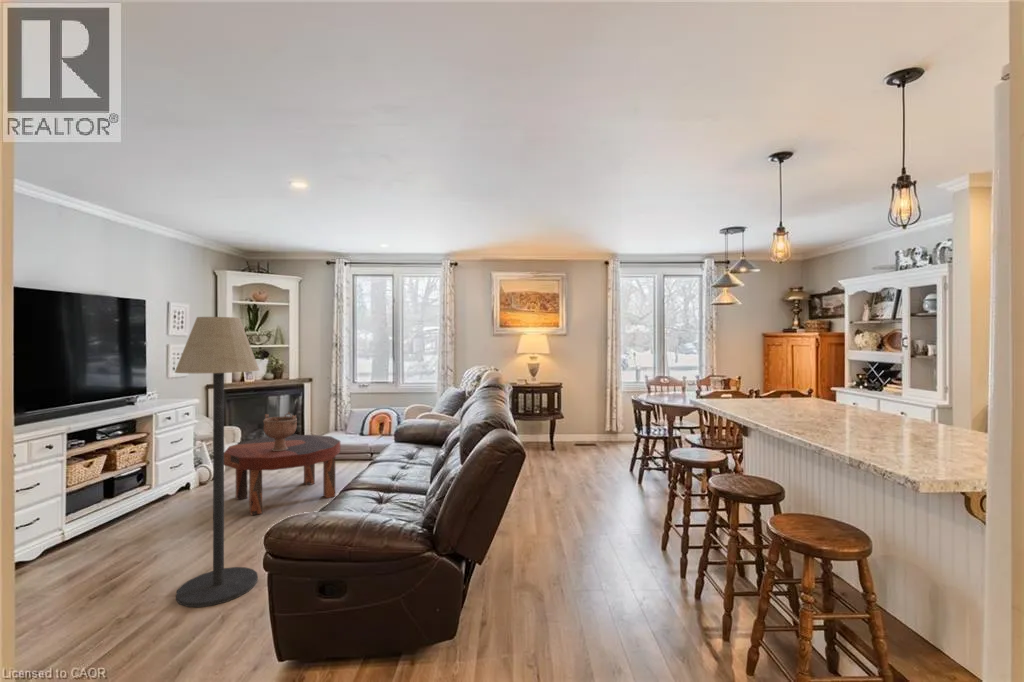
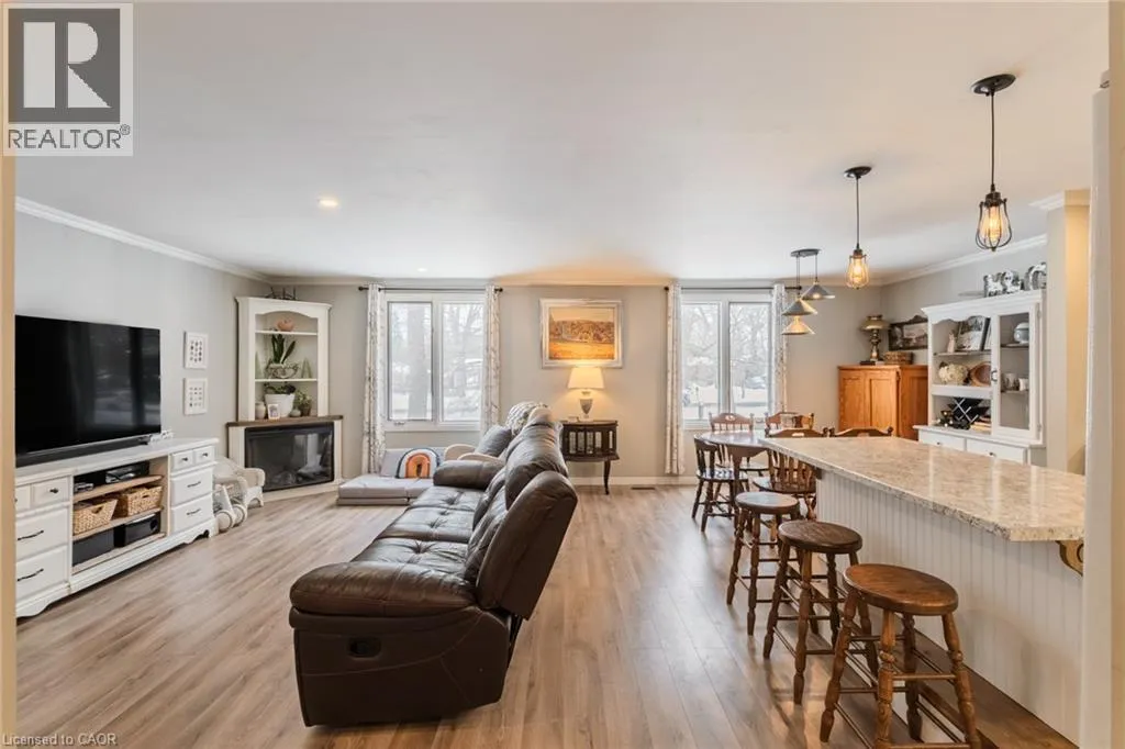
- decorative bowl (280, 431)
- coffee table (283, 468)
- floor lamp (218, 452)
